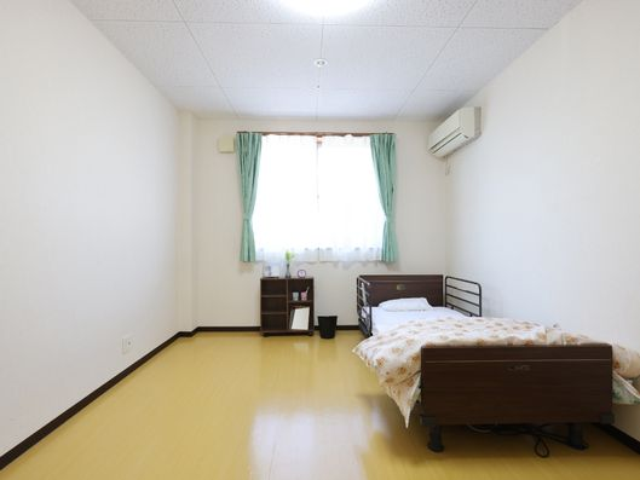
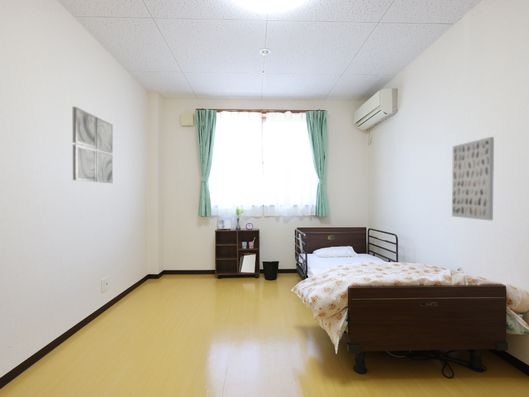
+ wall art (471, 180)
+ wall art (94, 148)
